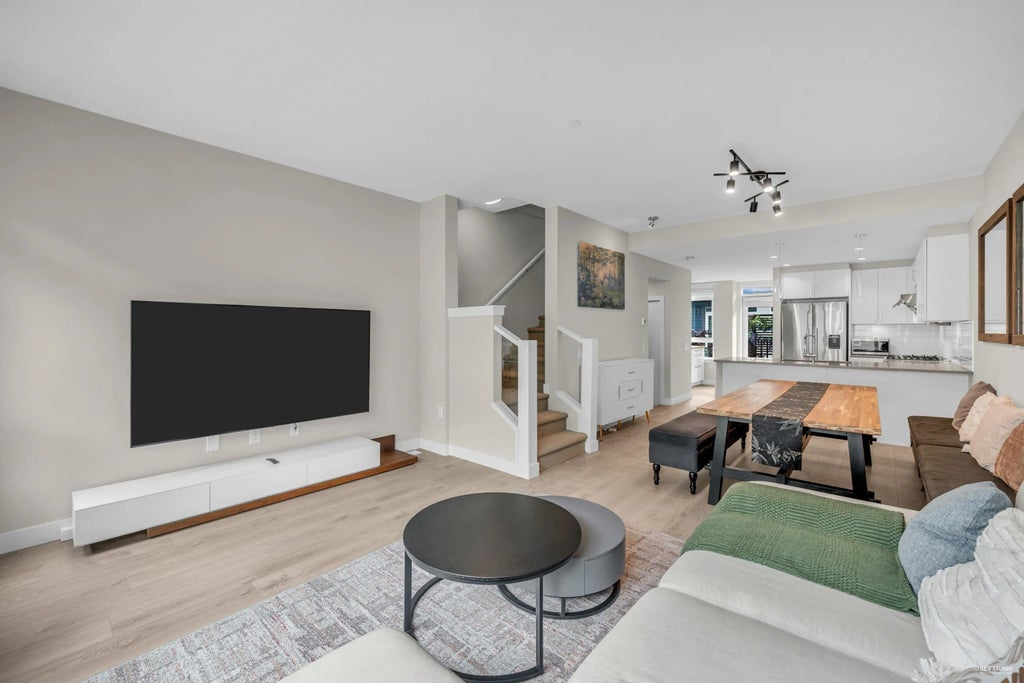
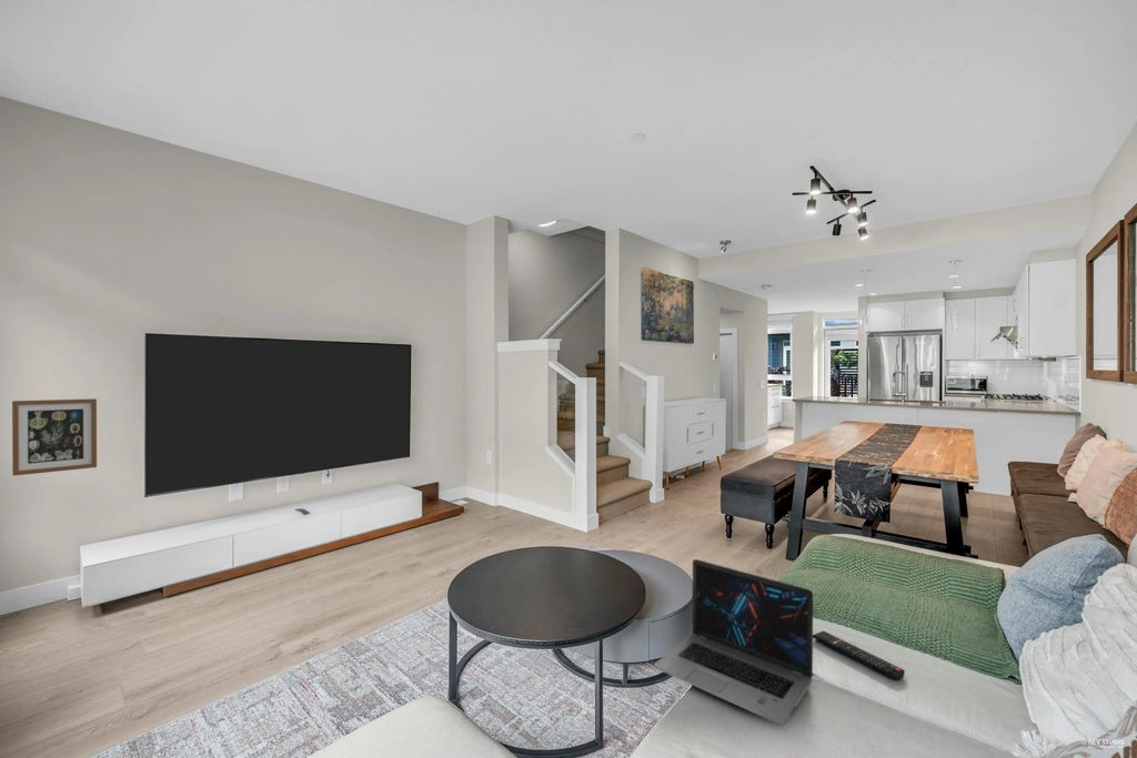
+ remote control (856, 654)
+ wall art (56, 435)
+ laptop (731, 631)
